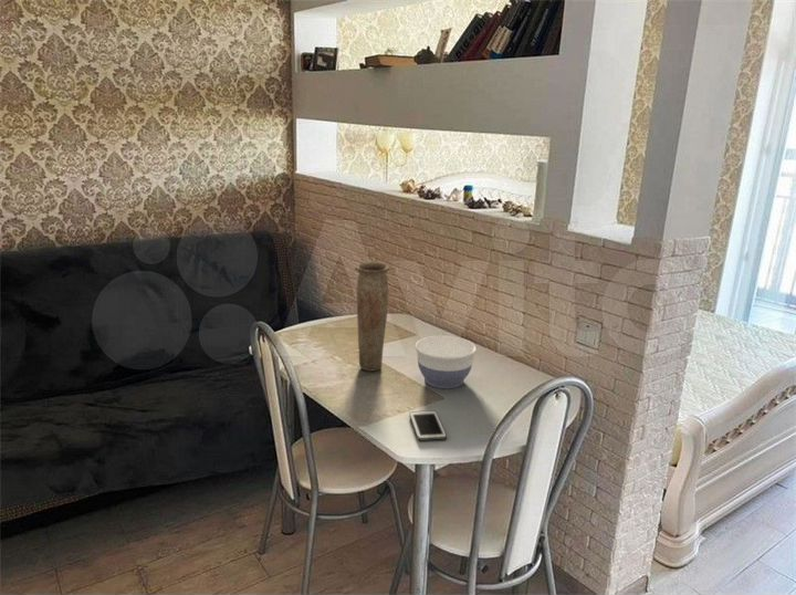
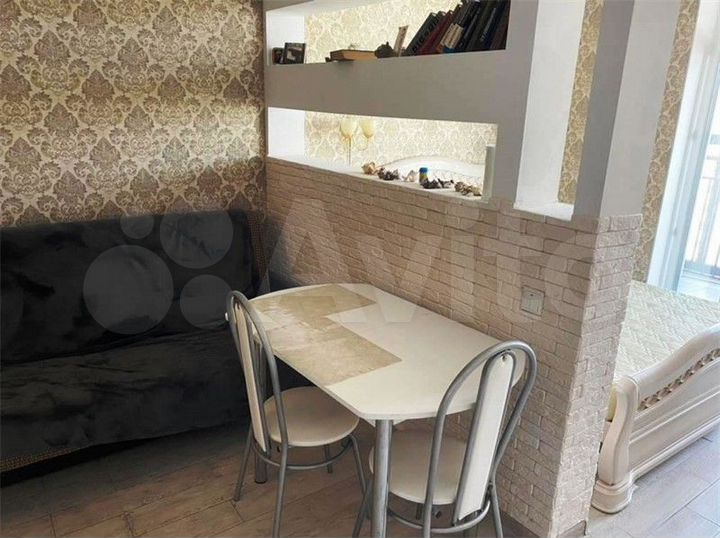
- vase (371, 317)
- cell phone (427, 425)
- bowl (444, 363)
